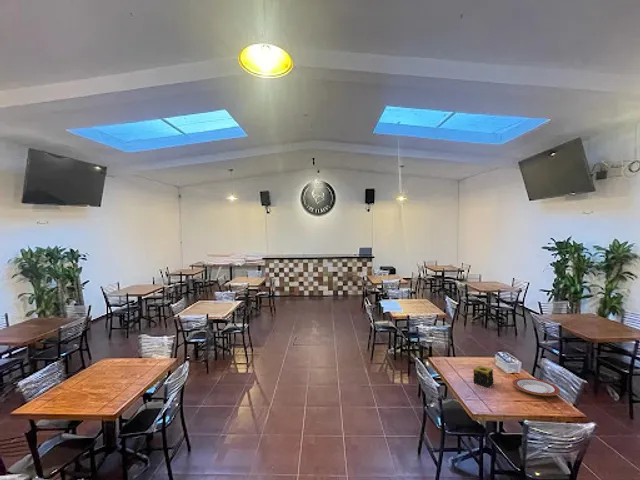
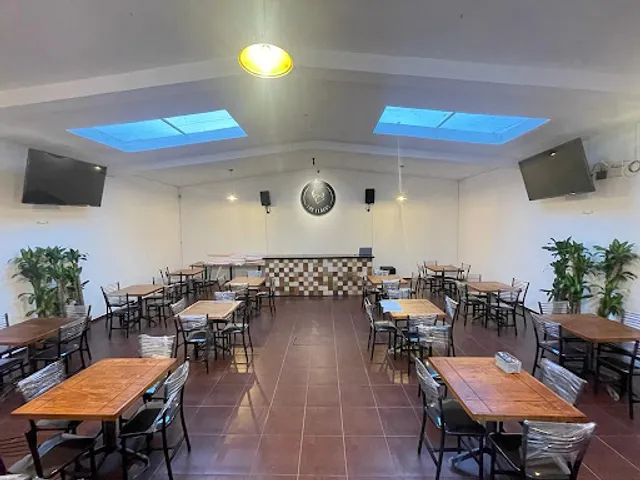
- plate (535, 387)
- candle (483, 376)
